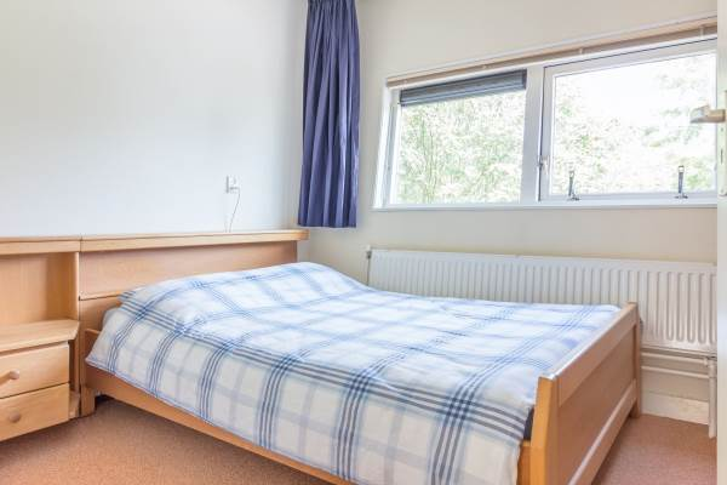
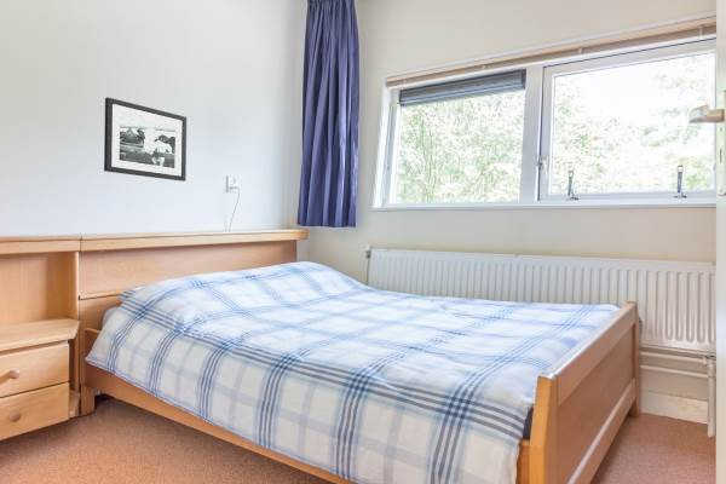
+ picture frame (148, 142)
